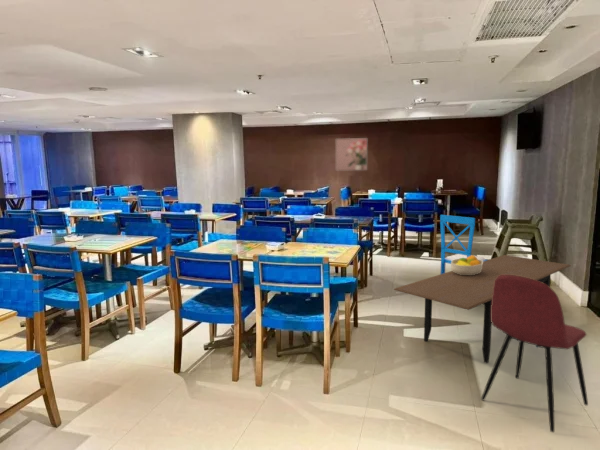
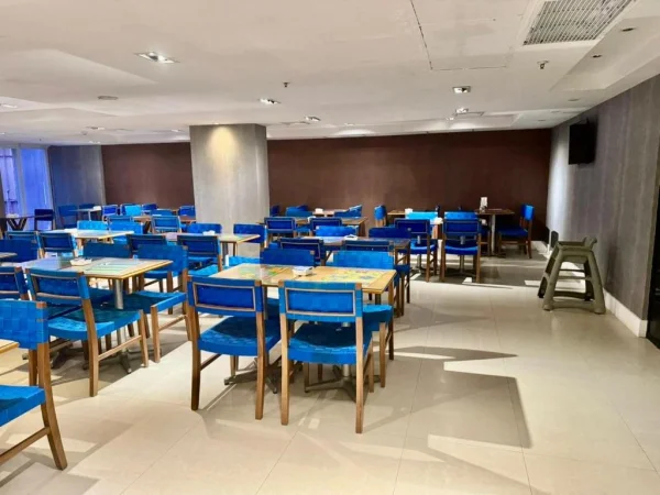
- dining chair (464, 256)
- dining chair (537, 337)
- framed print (351, 154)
- fruit bowl (466, 264)
- dining table (488, 304)
